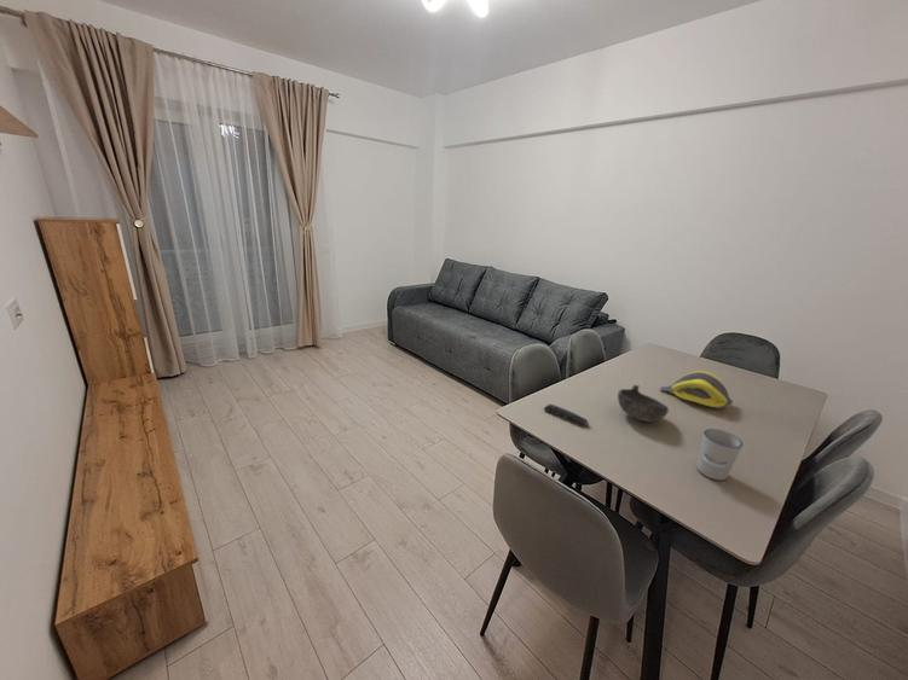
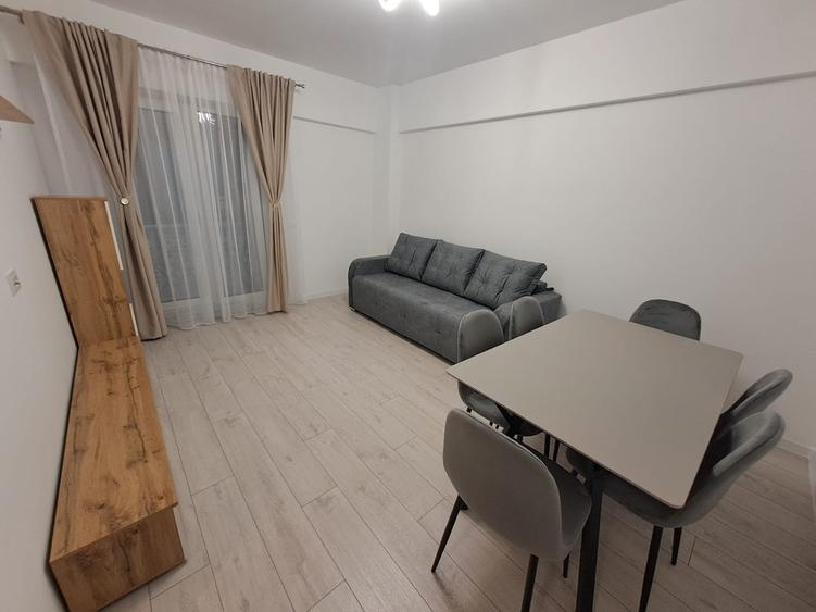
- cup (716, 457)
- banana bunch (696, 387)
- bowl (642, 406)
- remote control (566, 414)
